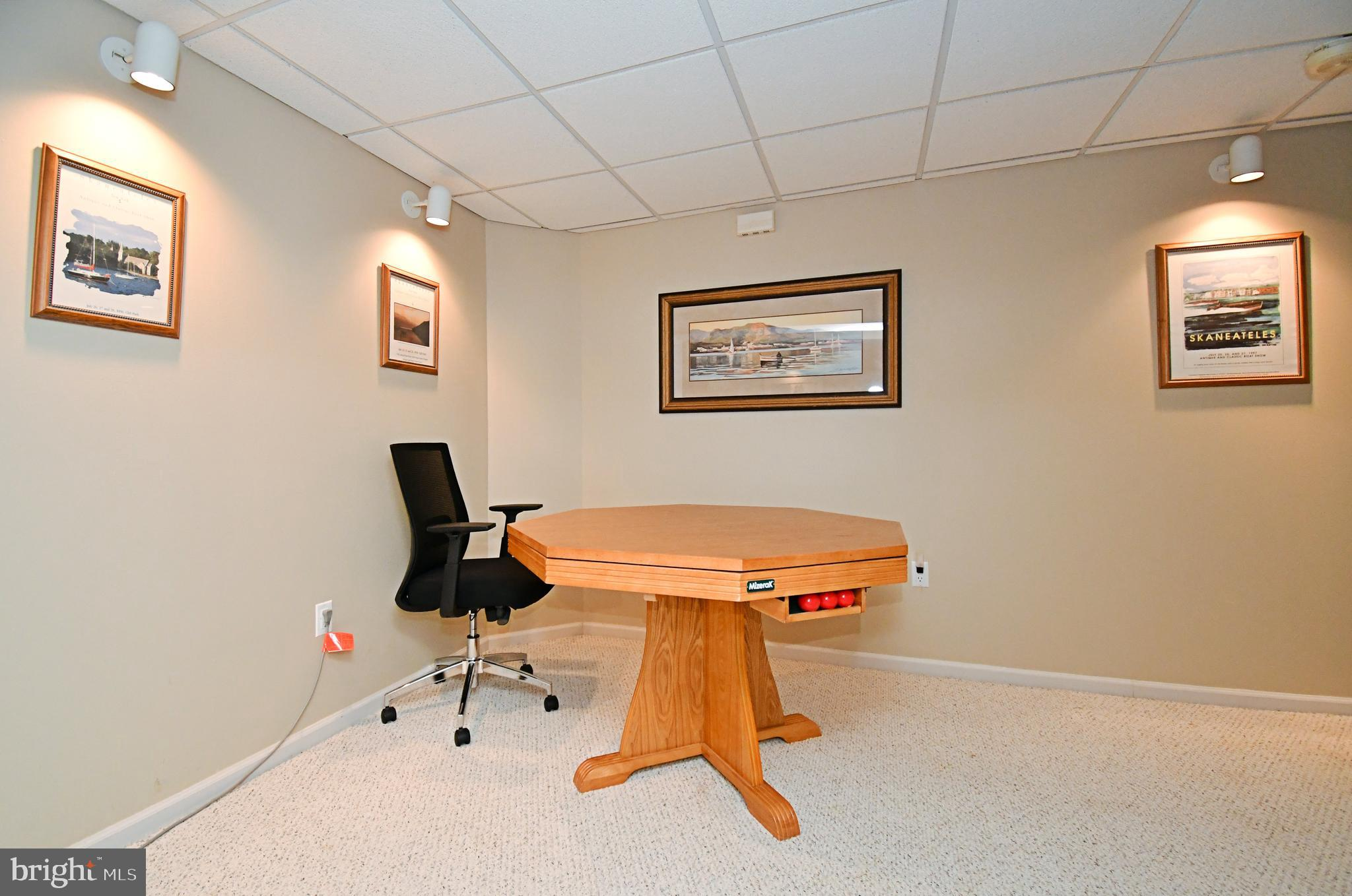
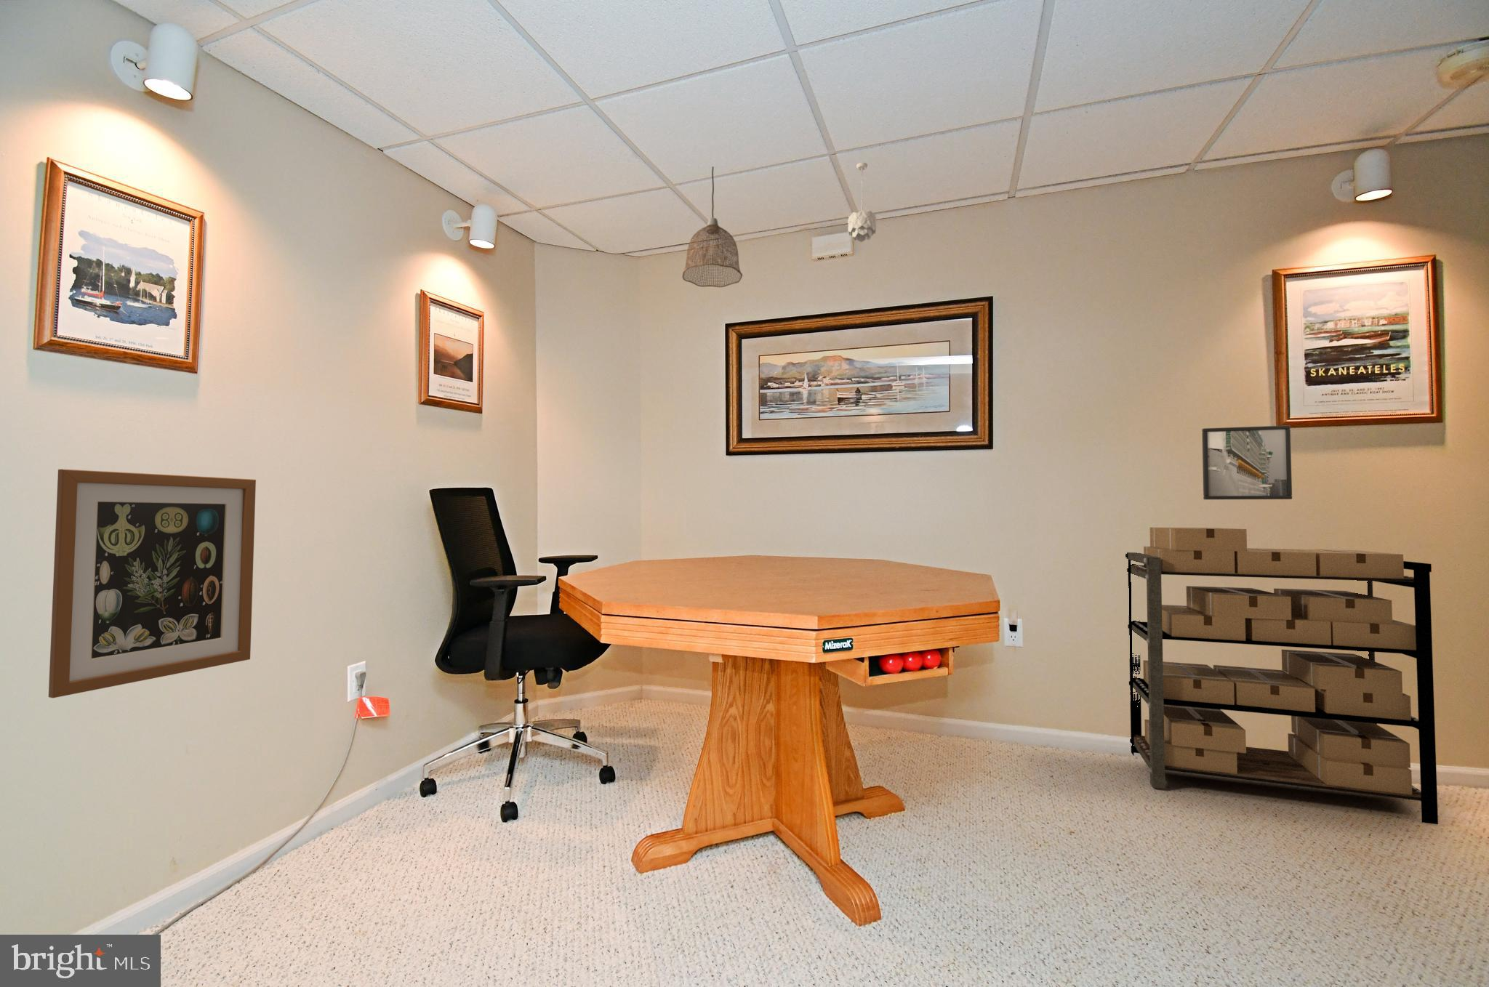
+ shelving unit (1261, 644)
+ pendant light (861, 202)
+ wall art (164, 575)
+ pendant lamp (713, 221)
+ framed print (1246, 463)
